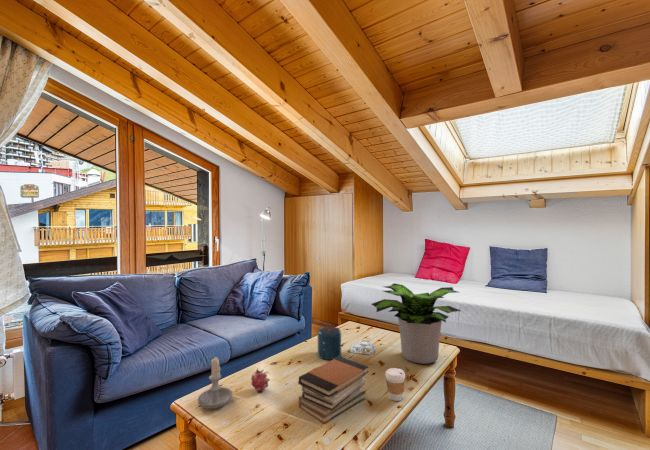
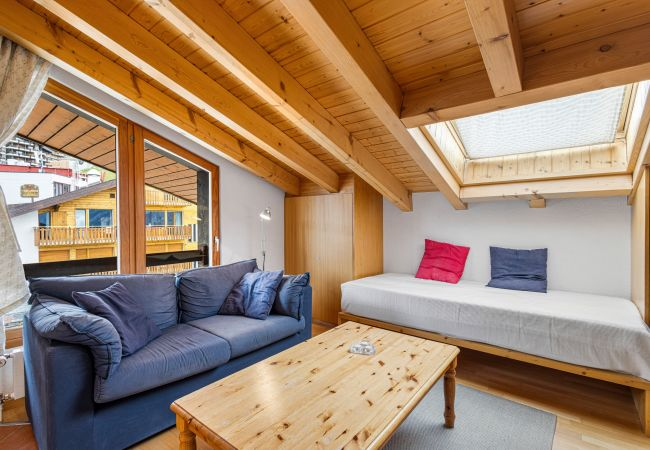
- coffee cup (395, 383)
- book stack (334, 386)
- potted plant (414, 322)
- speaker (329, 342)
- fruit (260, 378)
- candle (215, 379)
